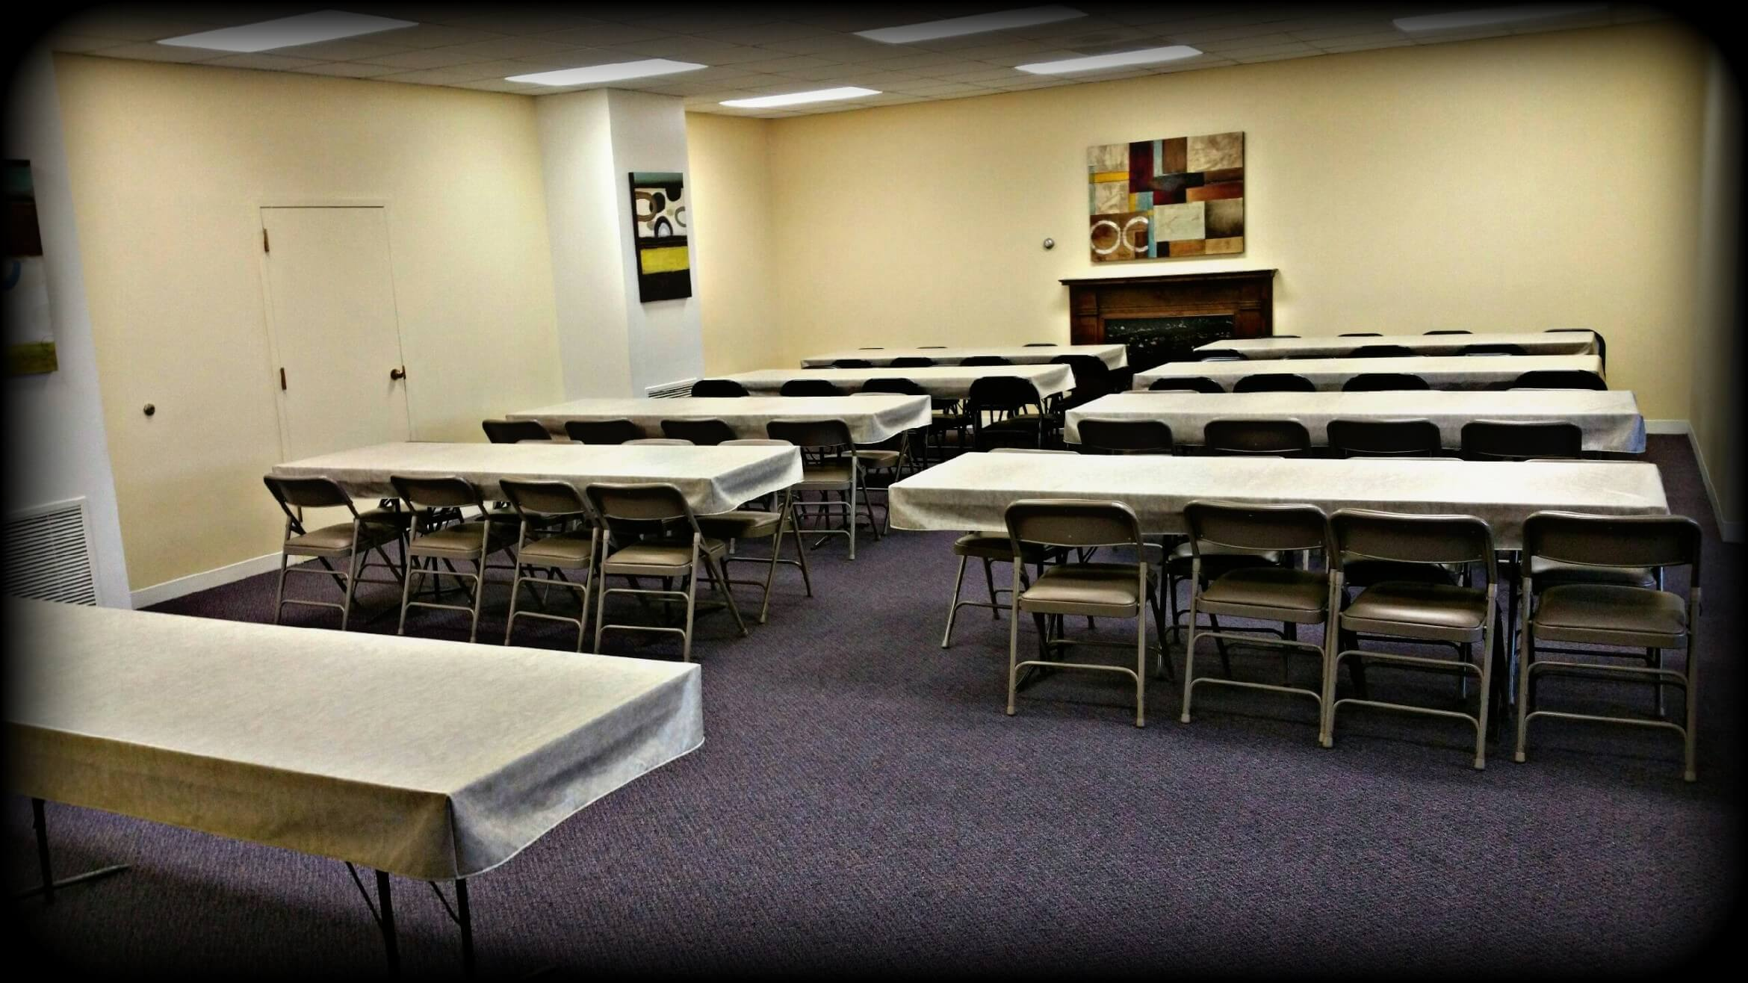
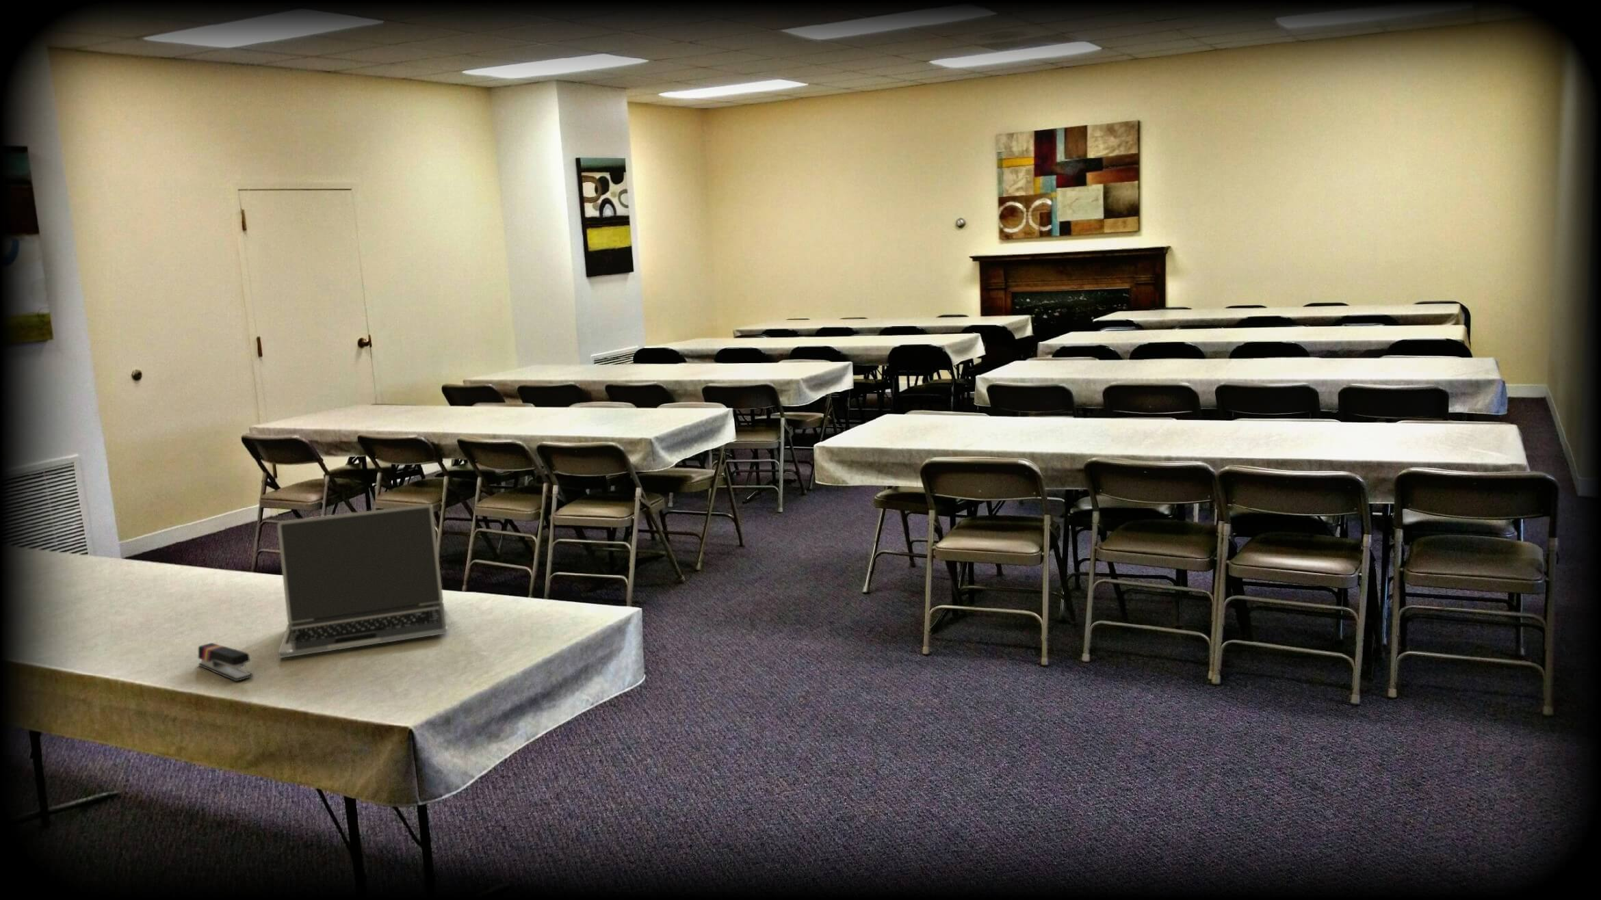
+ stapler (223, 659)
+ laptop (360, 577)
